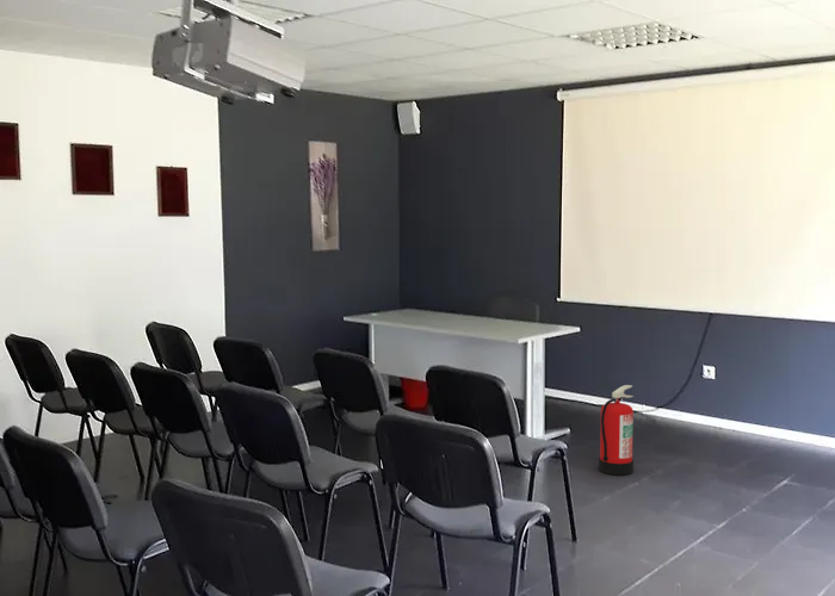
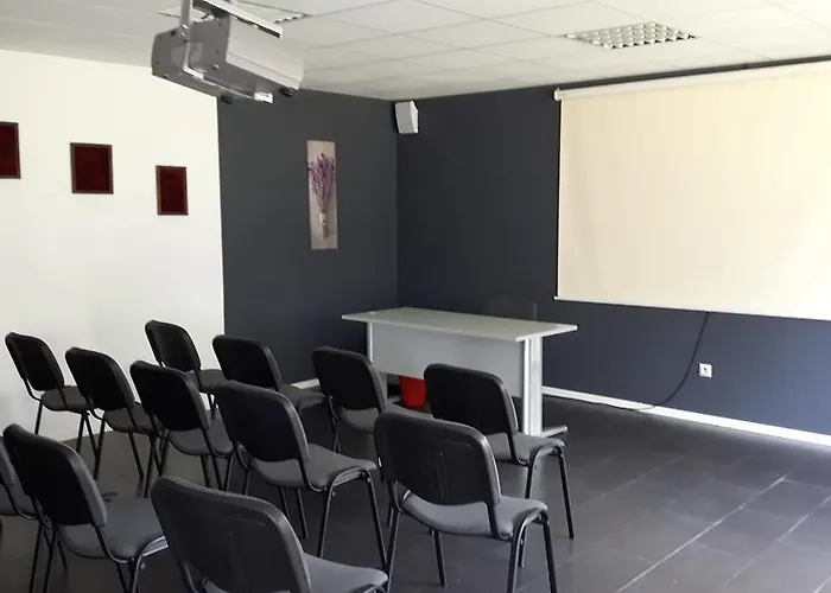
- fire extinguisher (617, 429)
